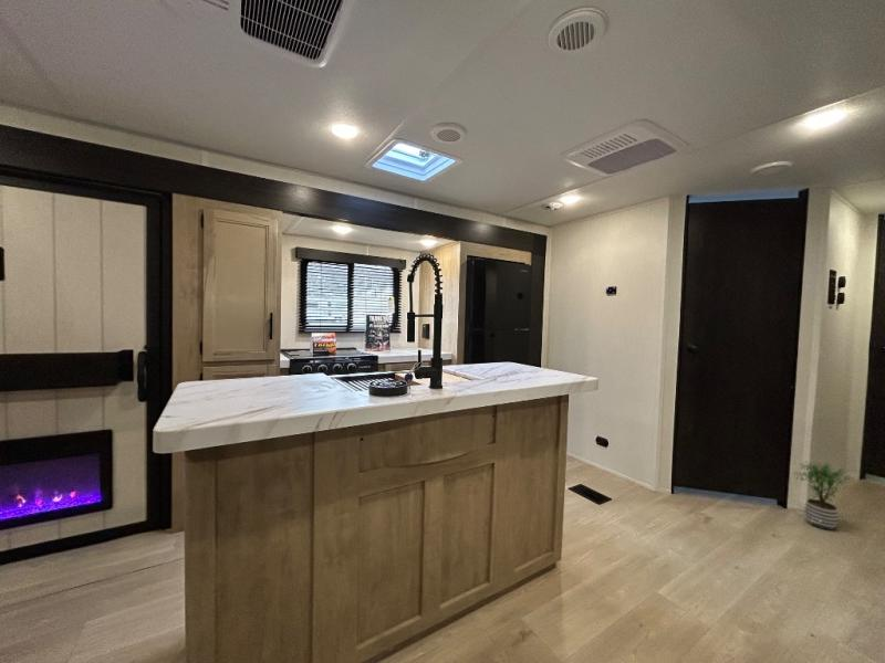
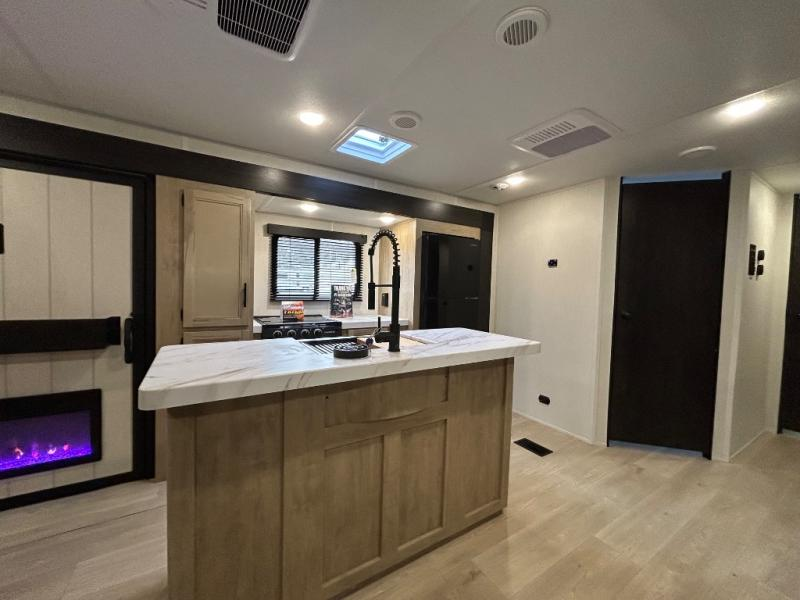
- potted plant (821, 494)
